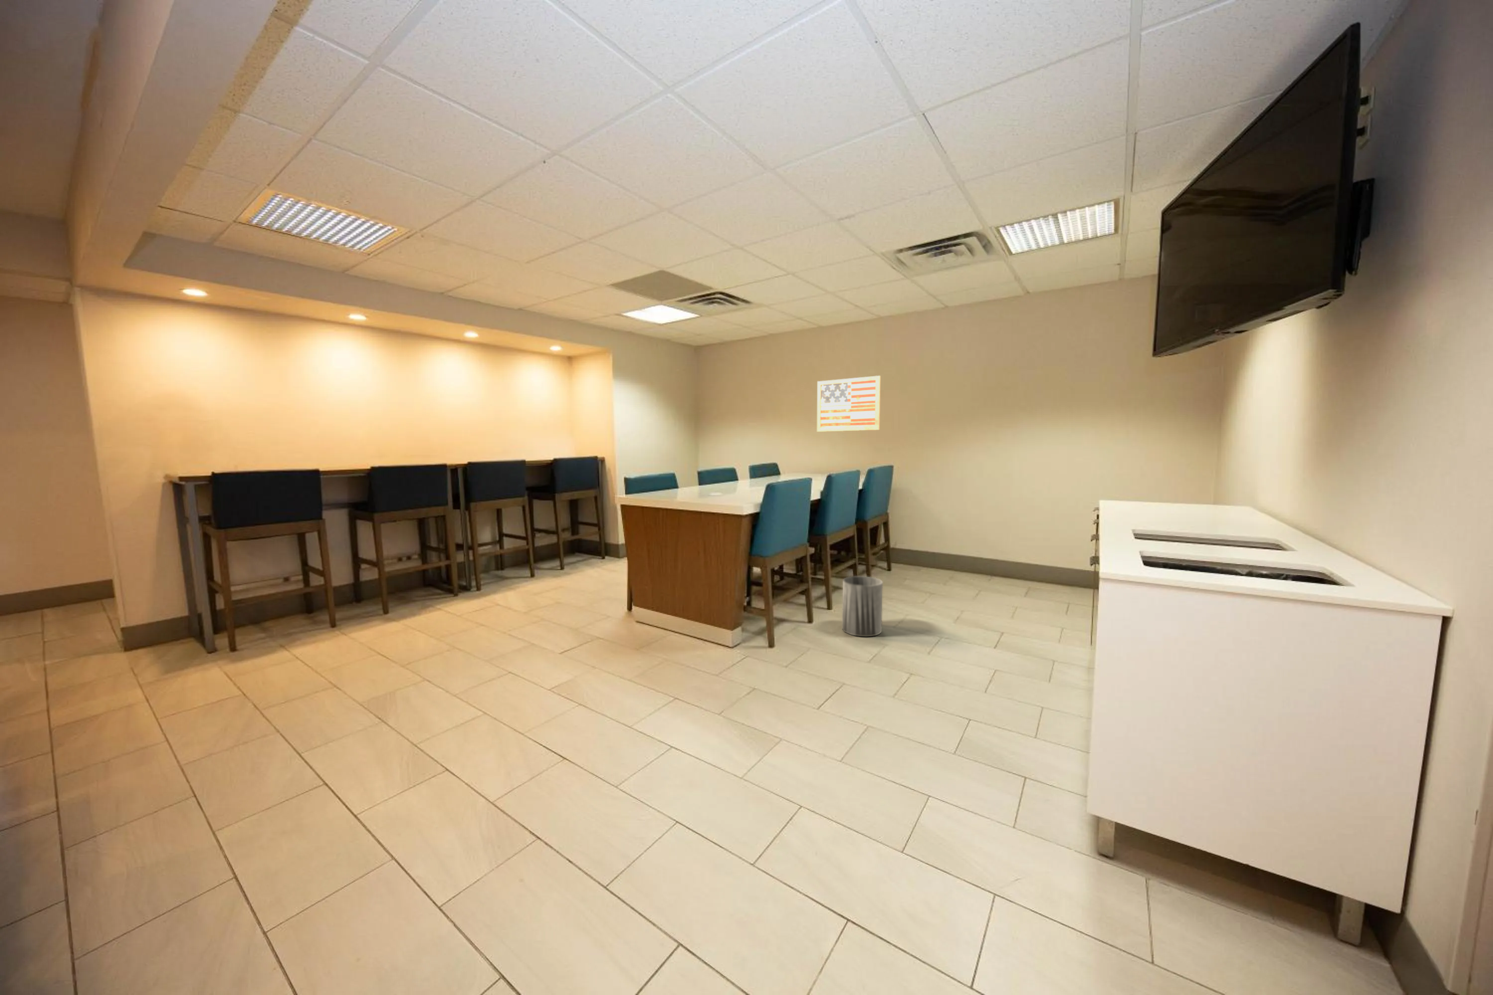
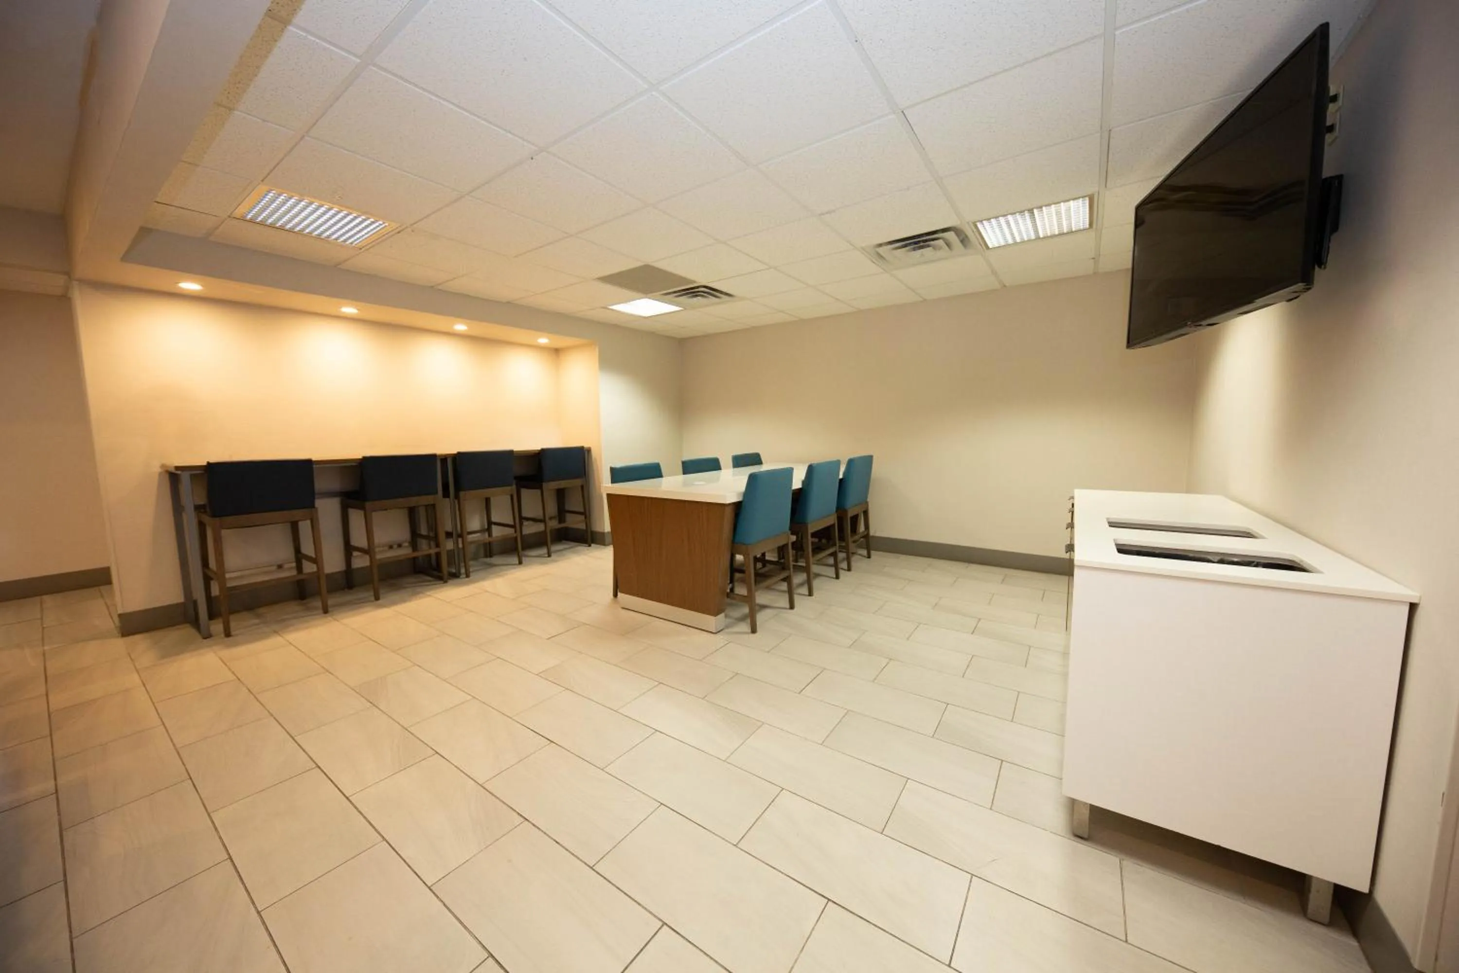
- trash can (862, 605)
- wall art (846, 404)
